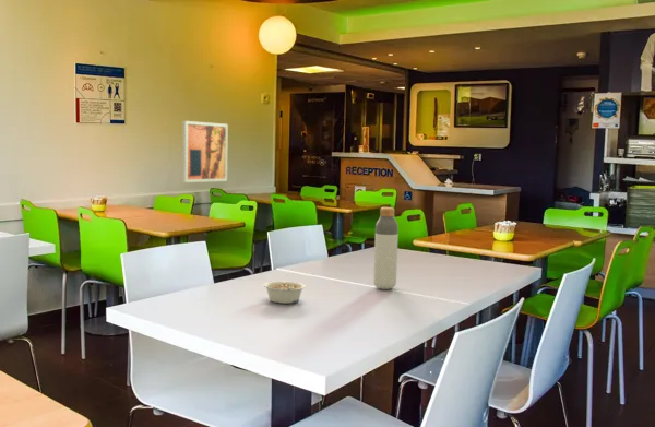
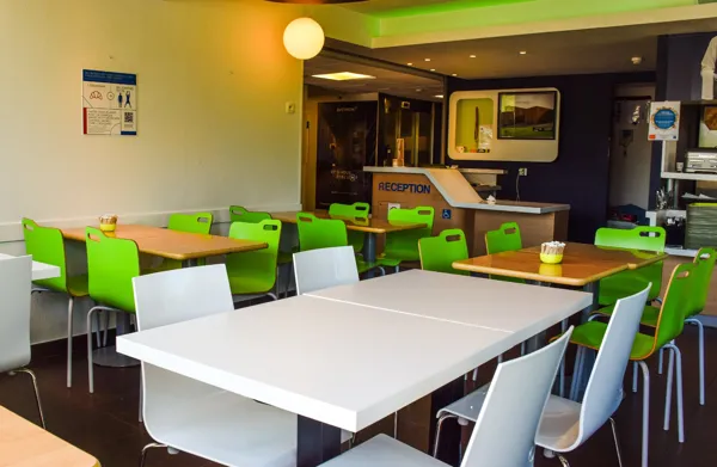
- wall art (205, 152)
- bottle (385, 248)
- legume (285, 290)
